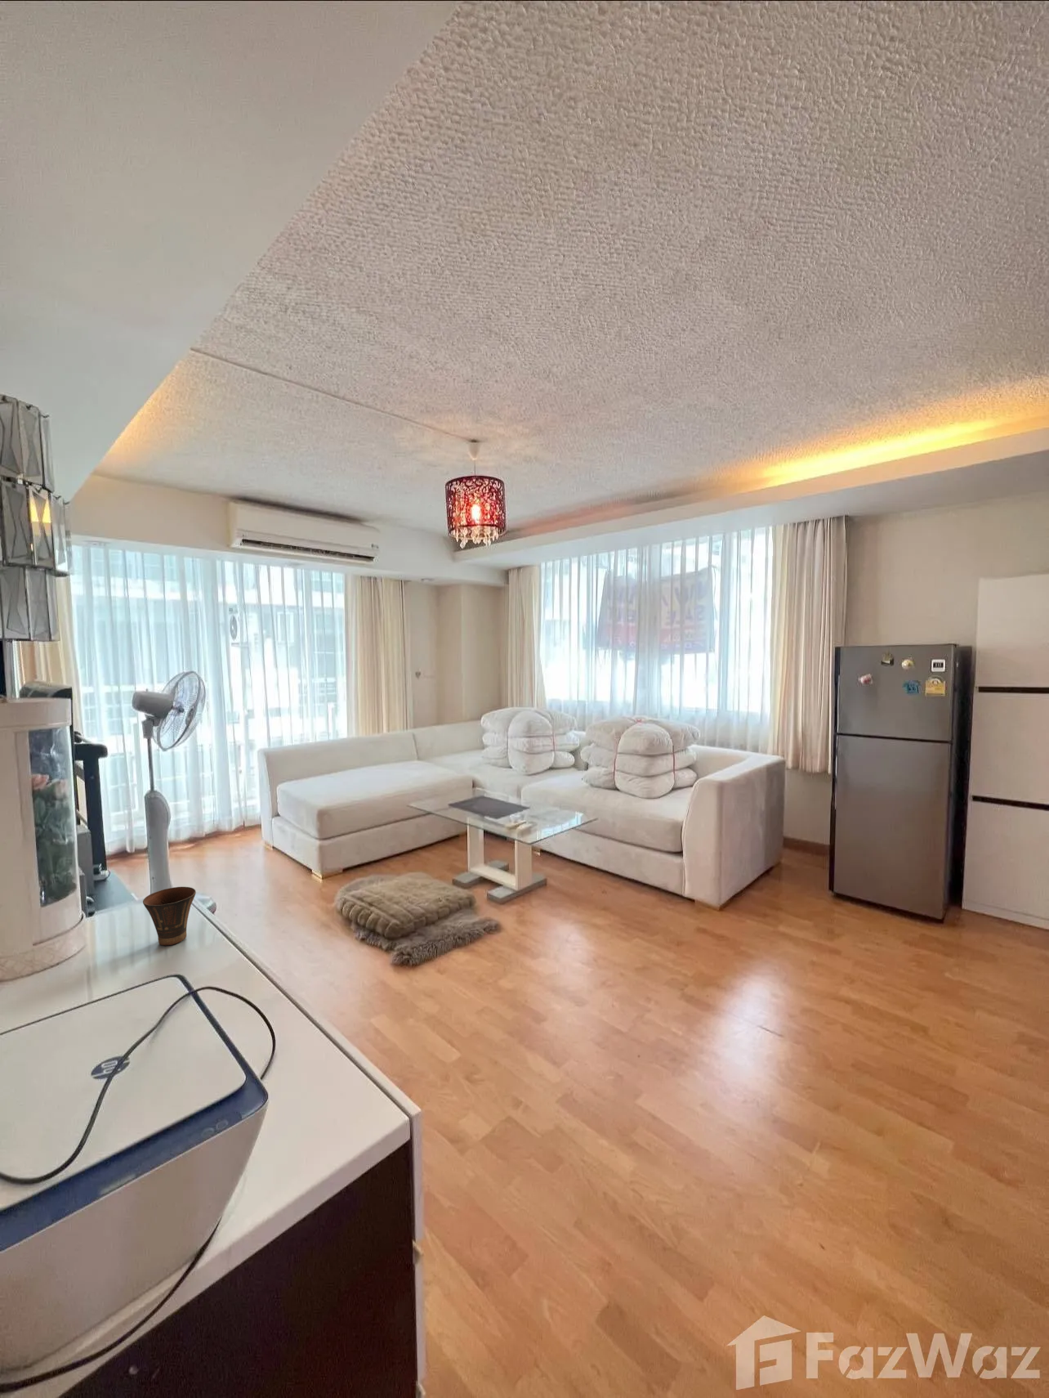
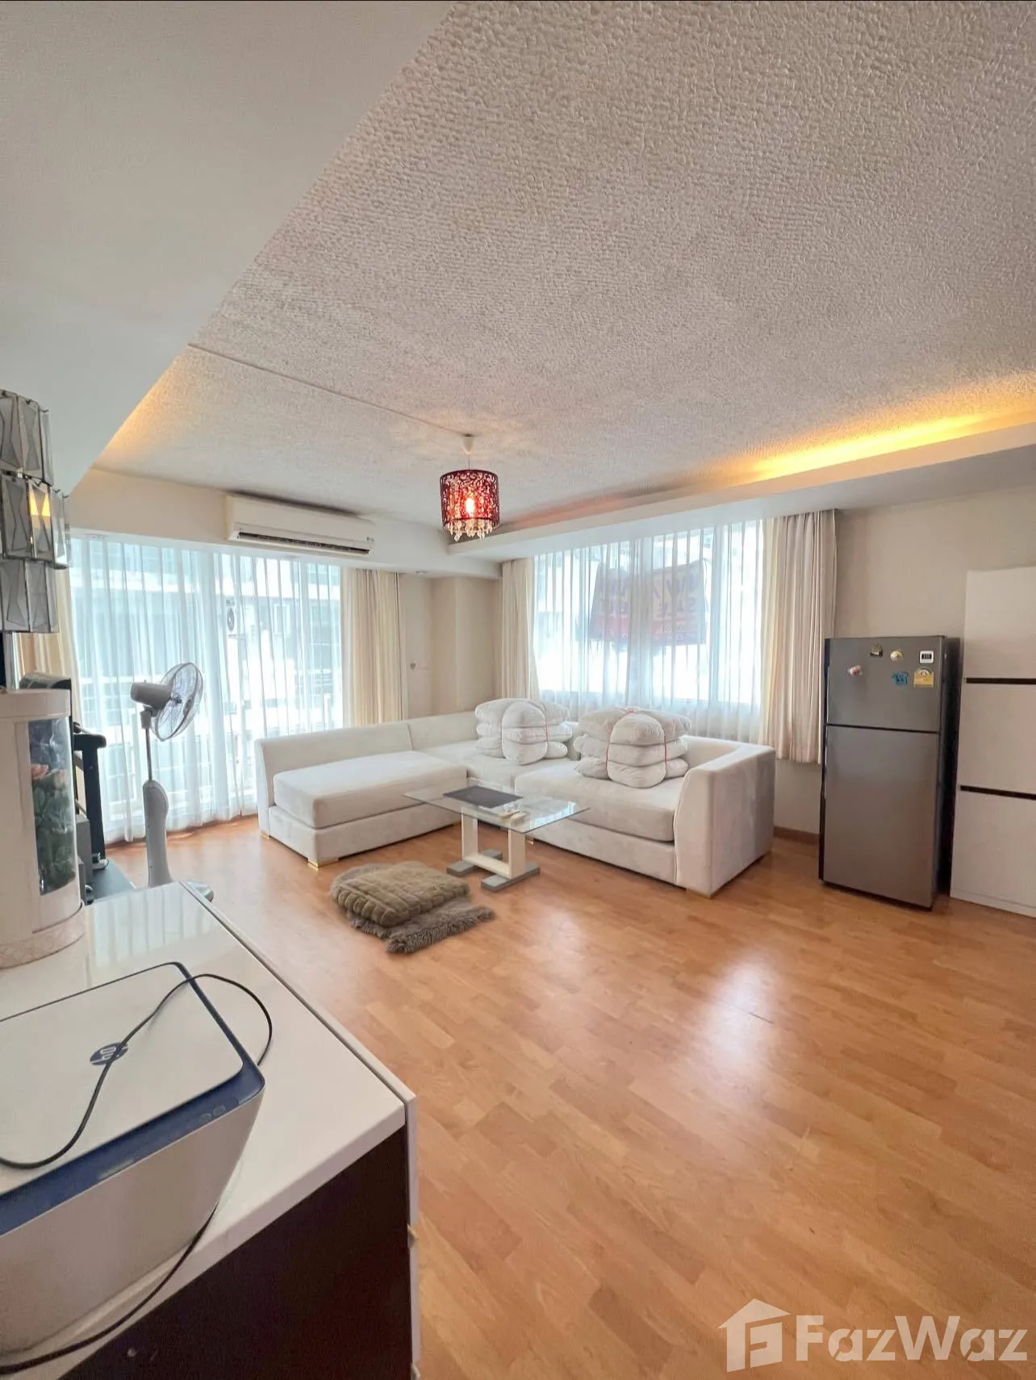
- cup (171, 917)
